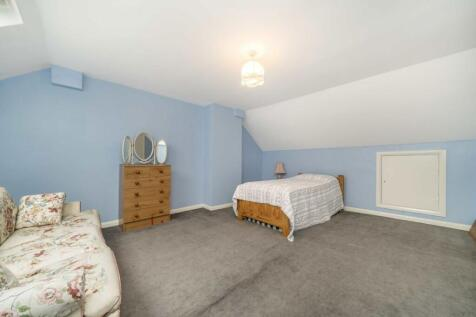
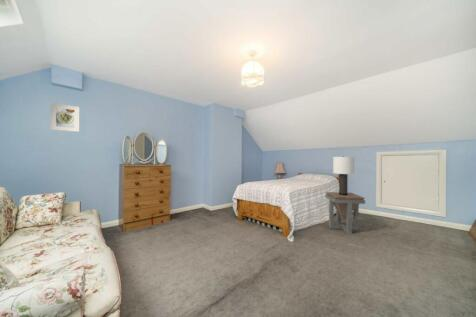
+ lamp (343, 175)
+ side table (343, 211)
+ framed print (65, 117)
